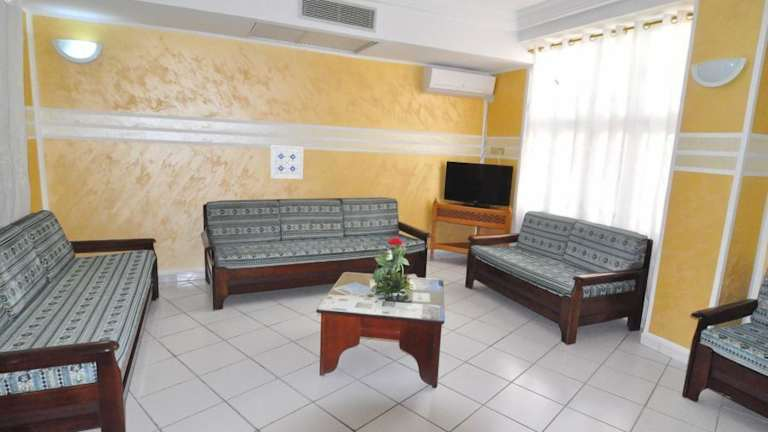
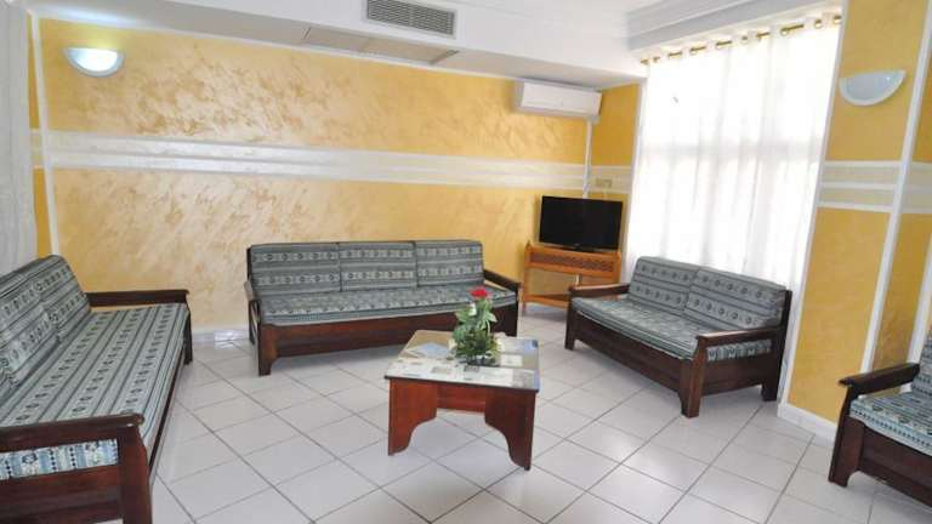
- wall art (286, 162)
